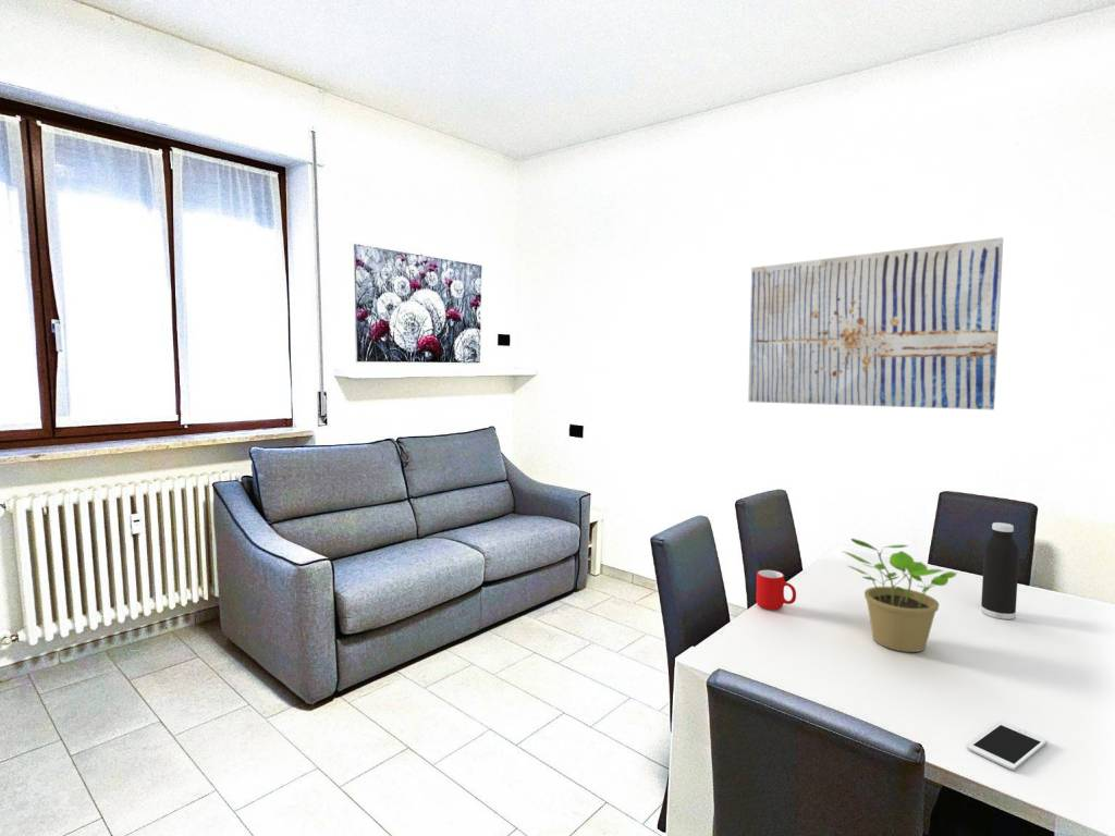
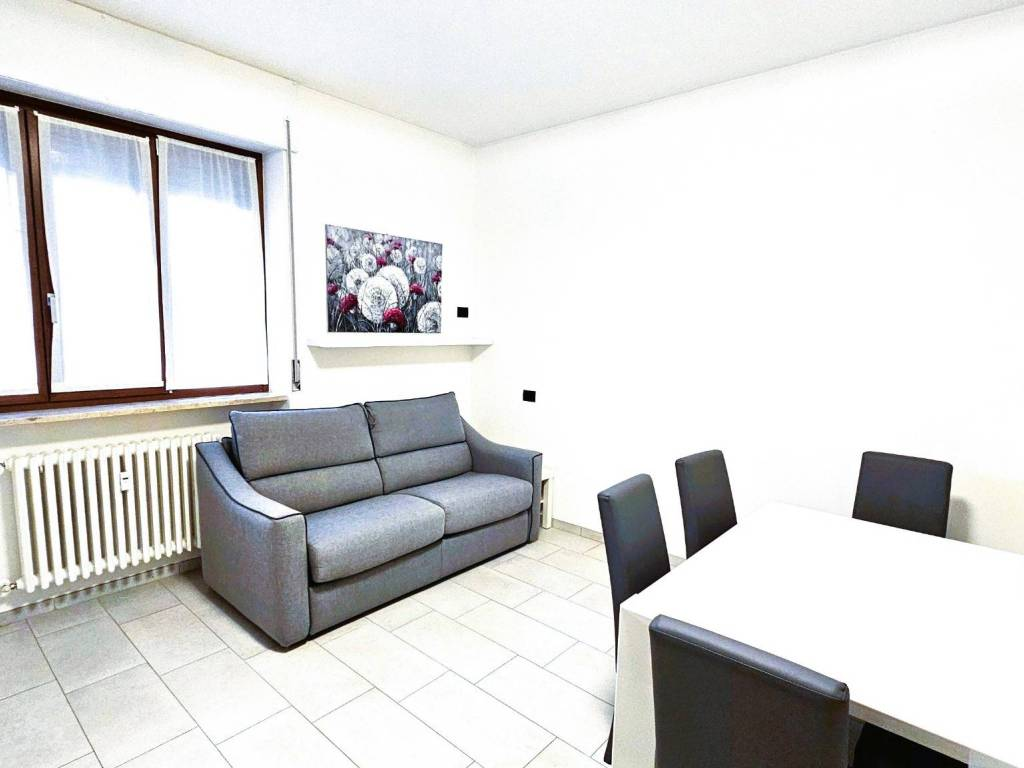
- cell phone (1007, 743)
- water bottle (1000, 569)
- potted plant (895, 587)
- wall art (859, 330)
- cup (775, 591)
